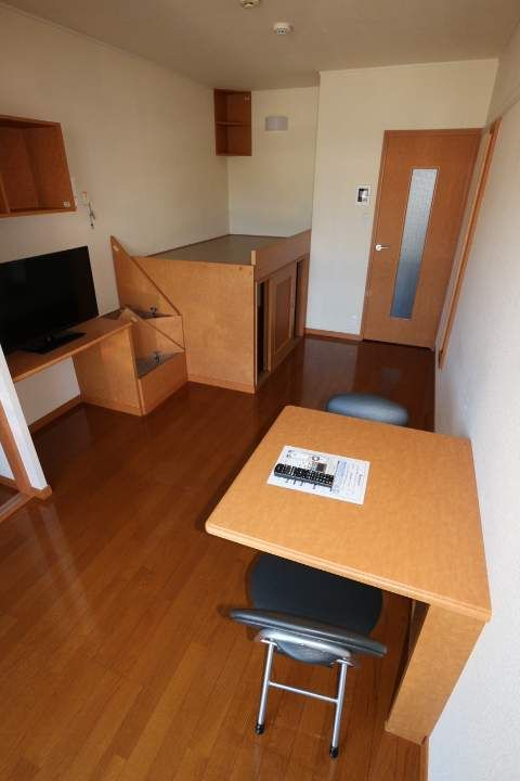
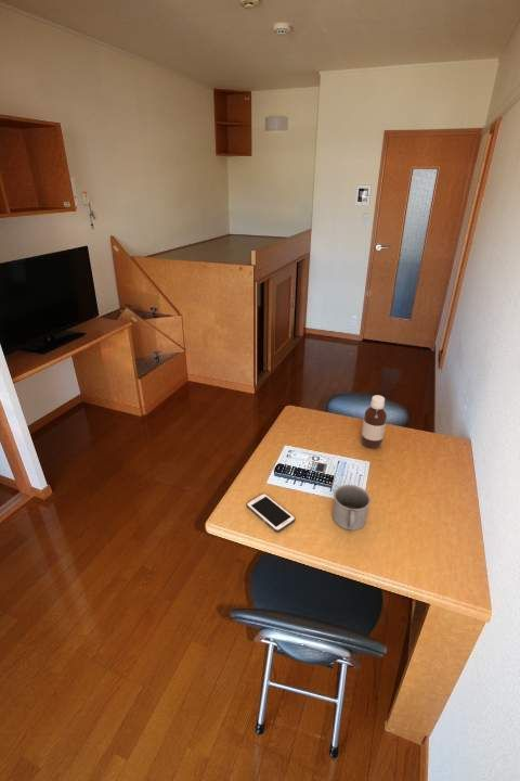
+ mug (351, 509)
+ cell phone (270, 511)
+ bottle (374, 421)
